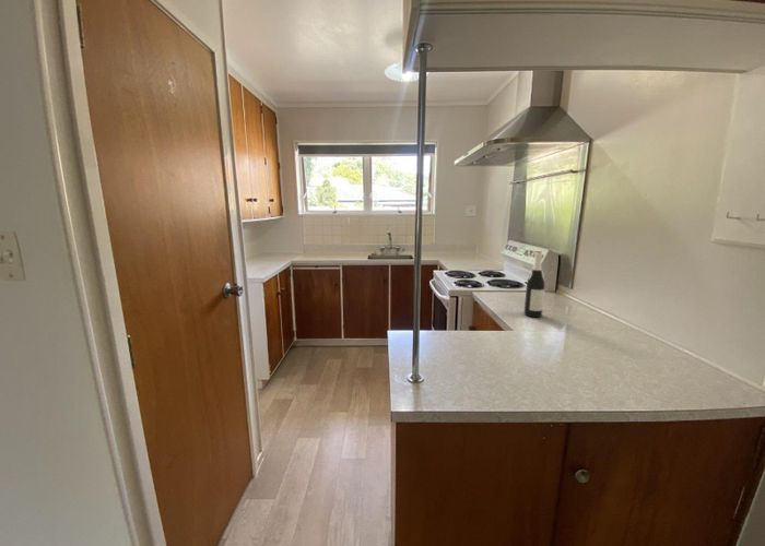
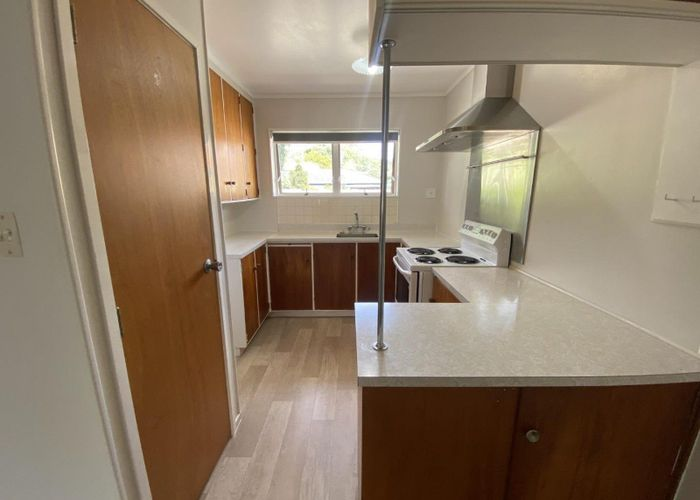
- wine bottle (536, 283)
